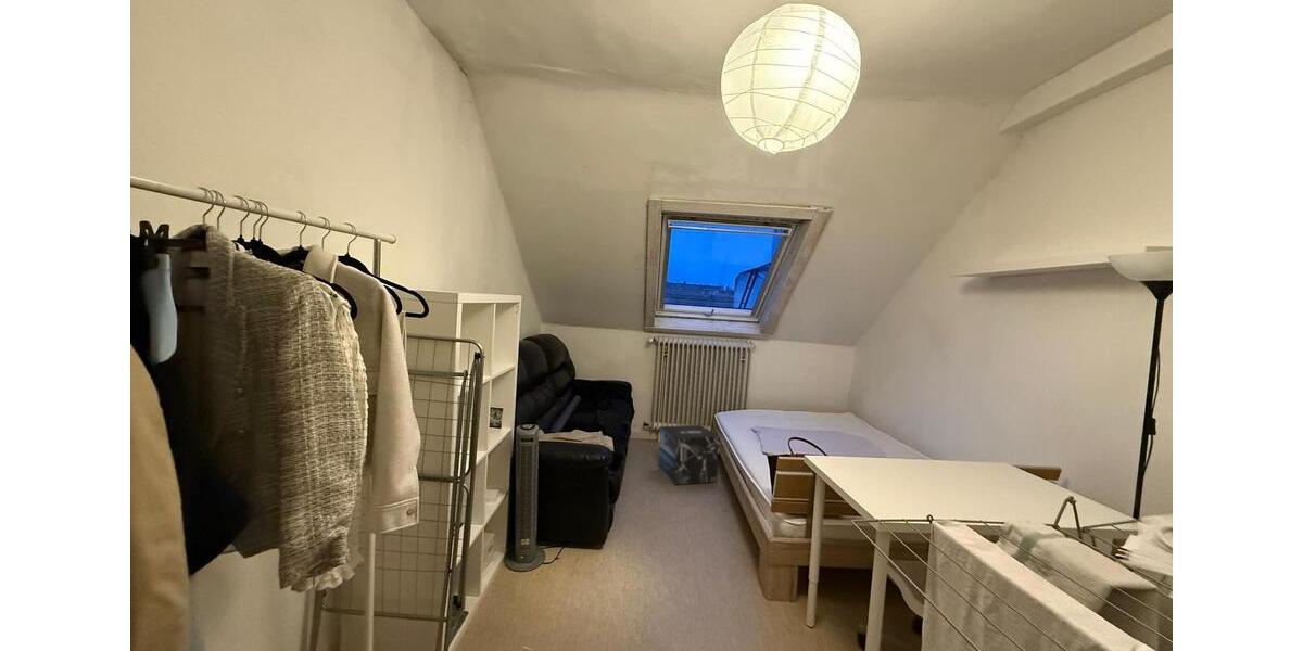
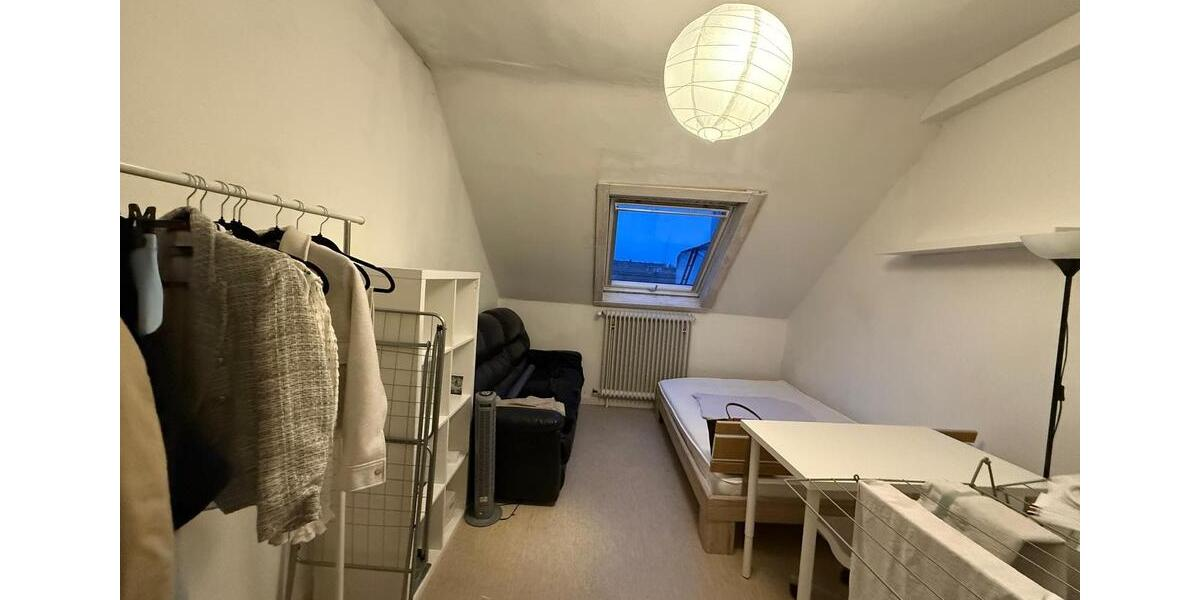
- cardboard box (687, 452)
